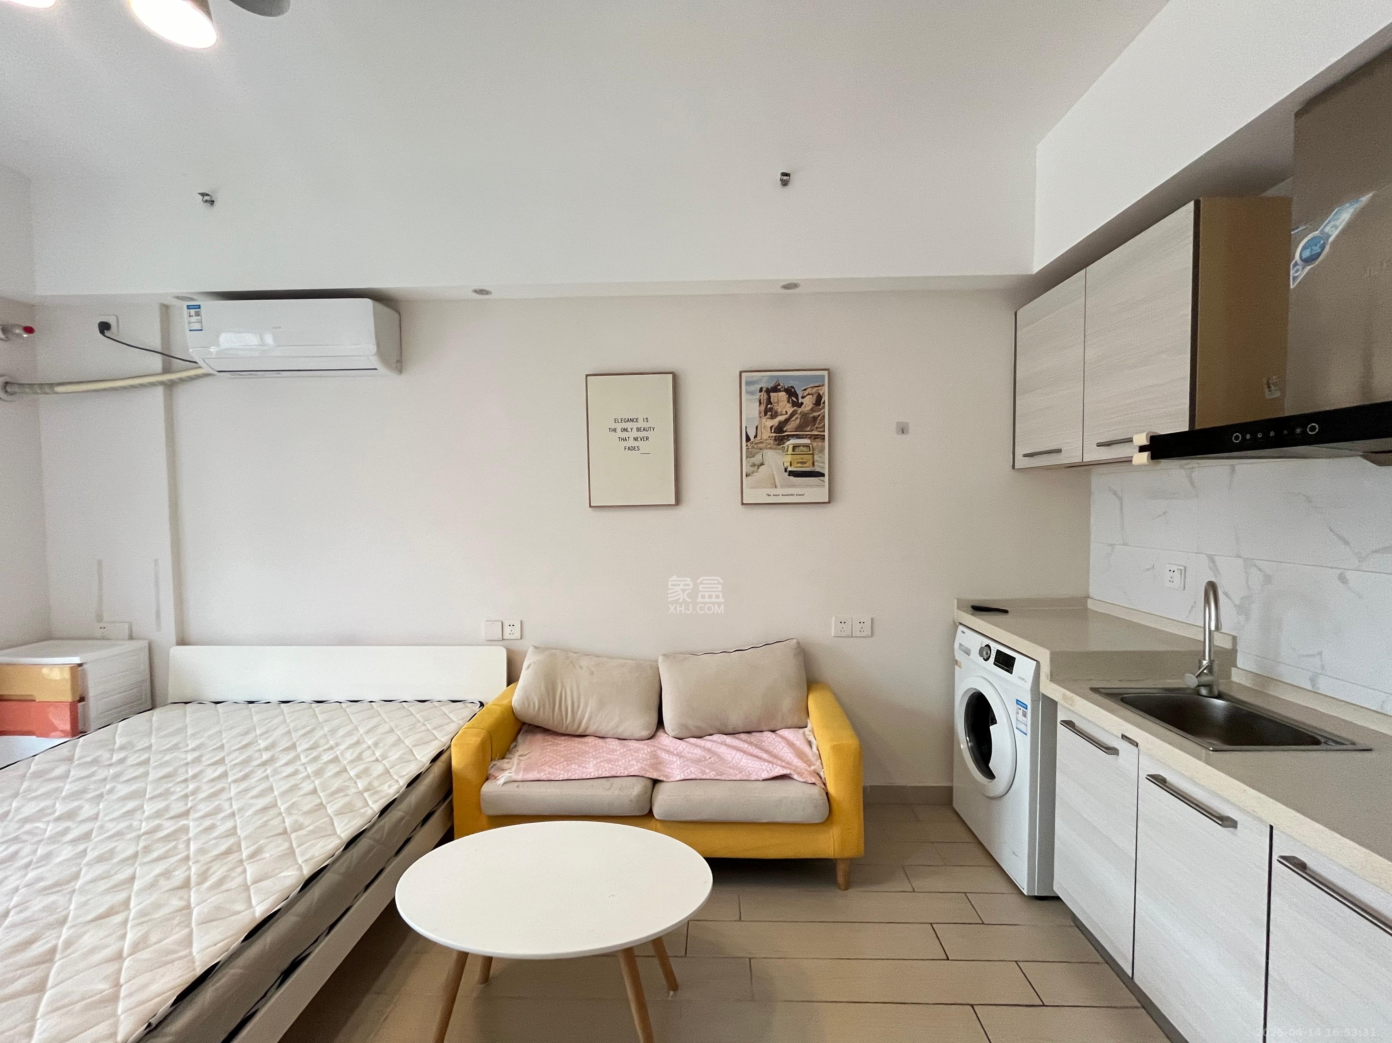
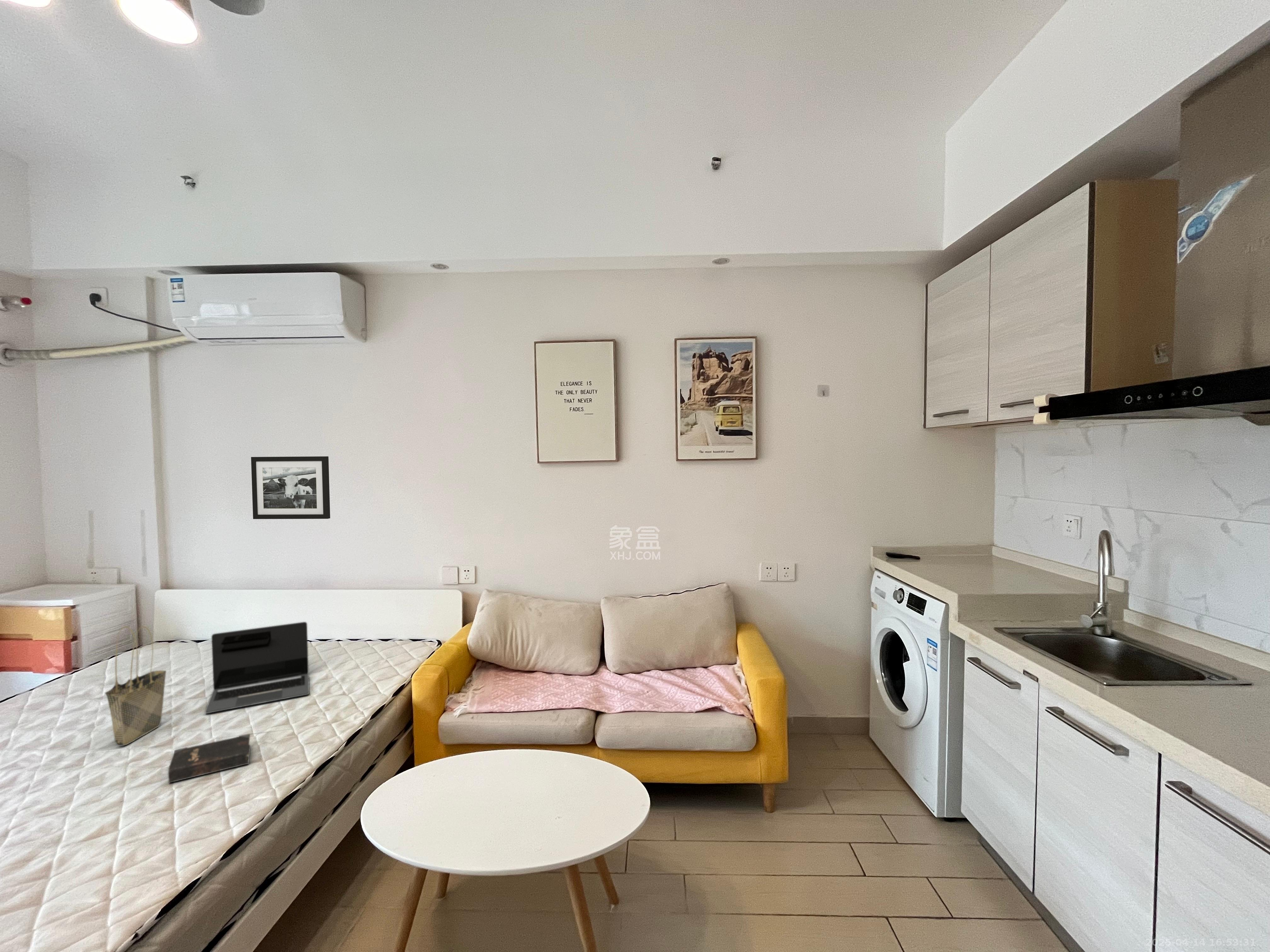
+ picture frame (291, 488)
+ laptop (260, 664)
+ hardback book (211, 757)
+ tote bag (137, 682)
